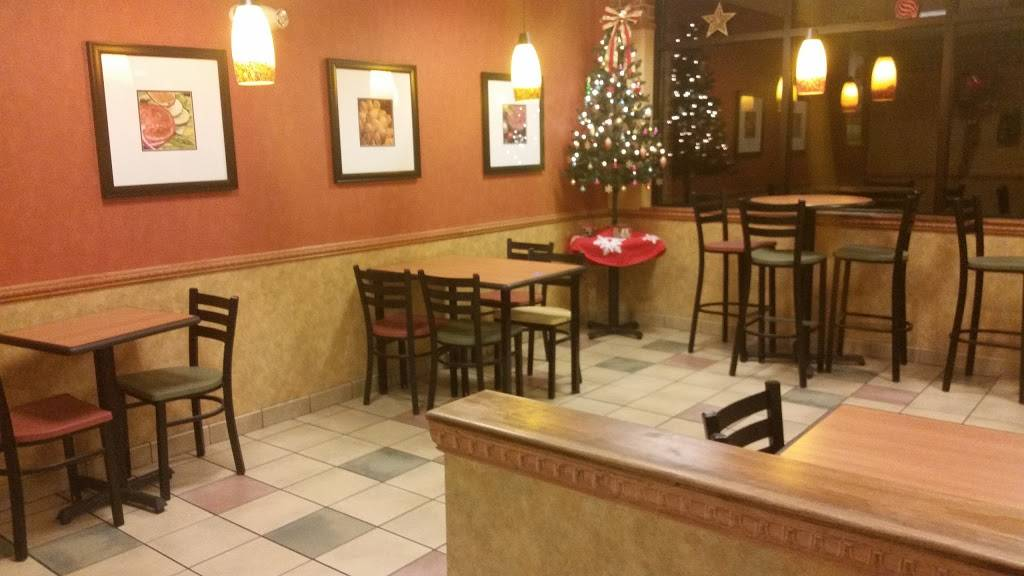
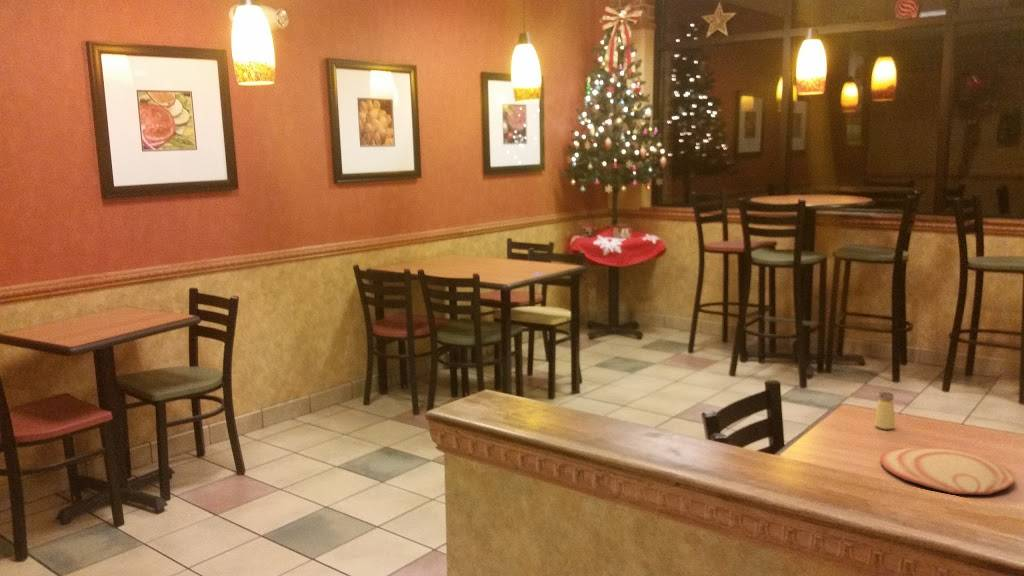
+ saltshaker (885, 409)
+ plate (945, 463)
